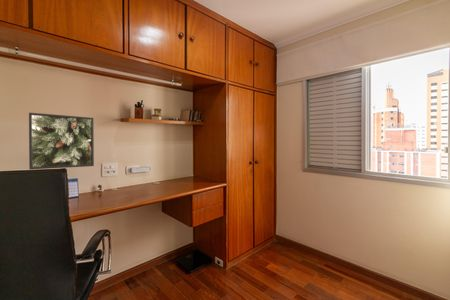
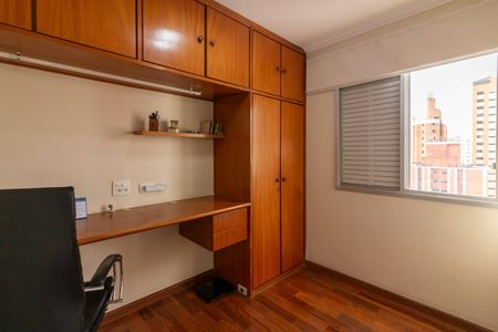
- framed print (63, 141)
